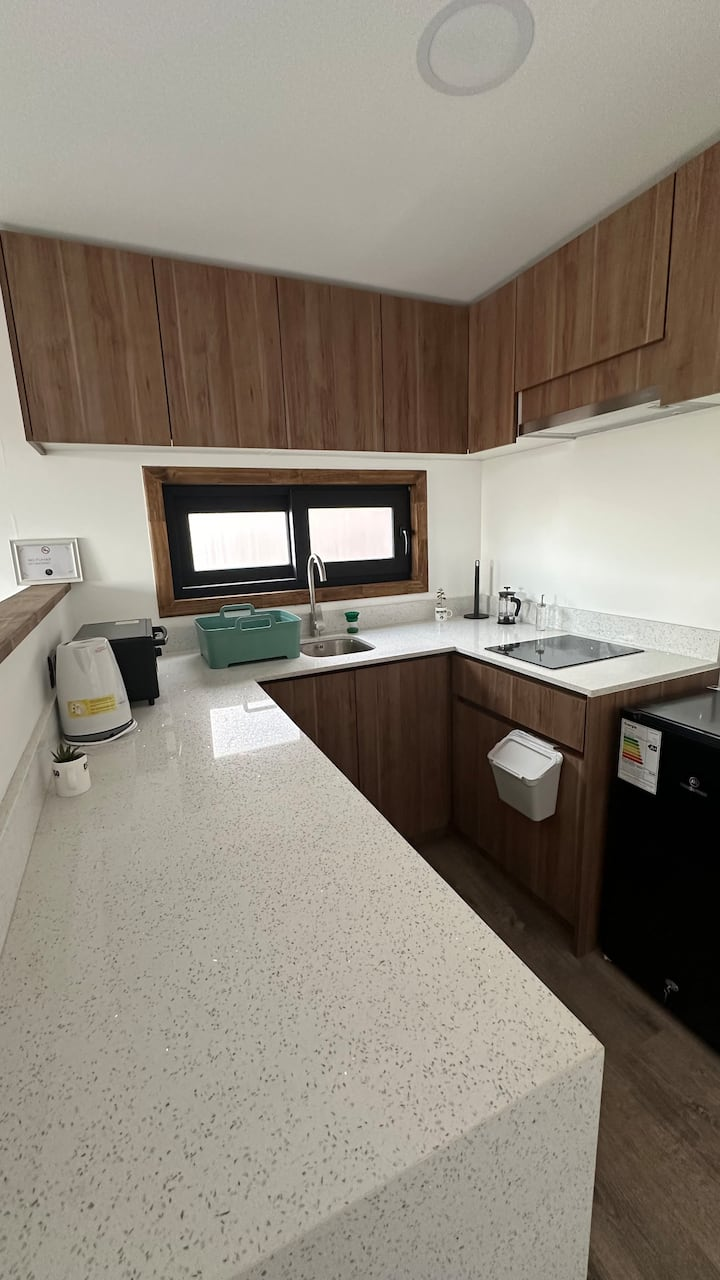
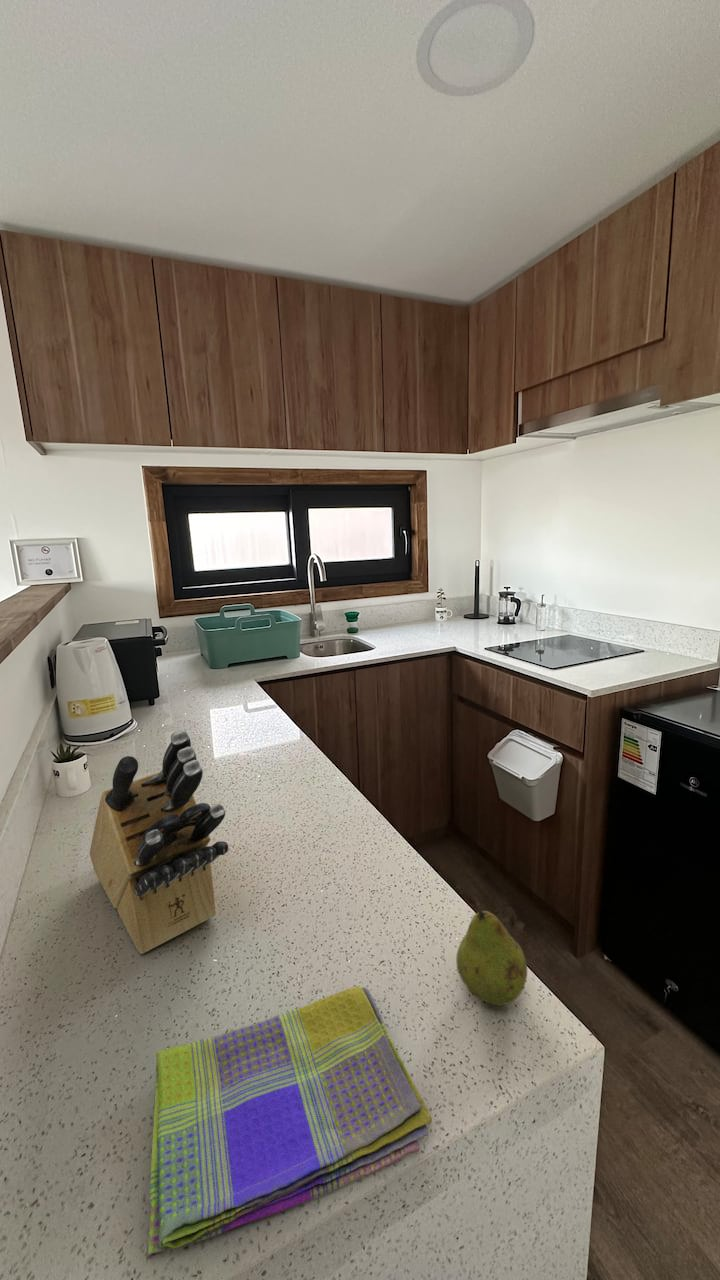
+ dish towel (284, 1089)
+ knife block (147, 814)
+ fruit (492, 948)
